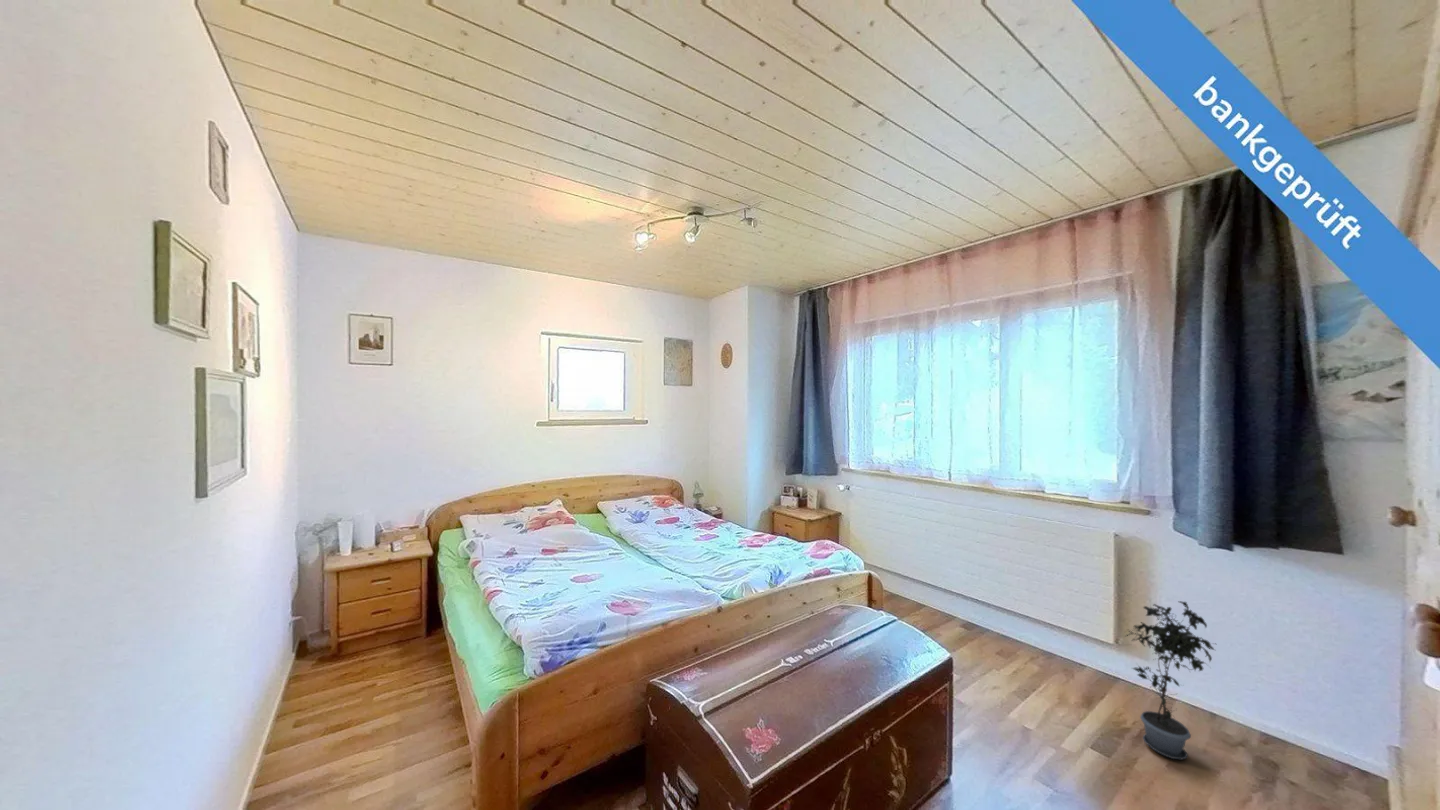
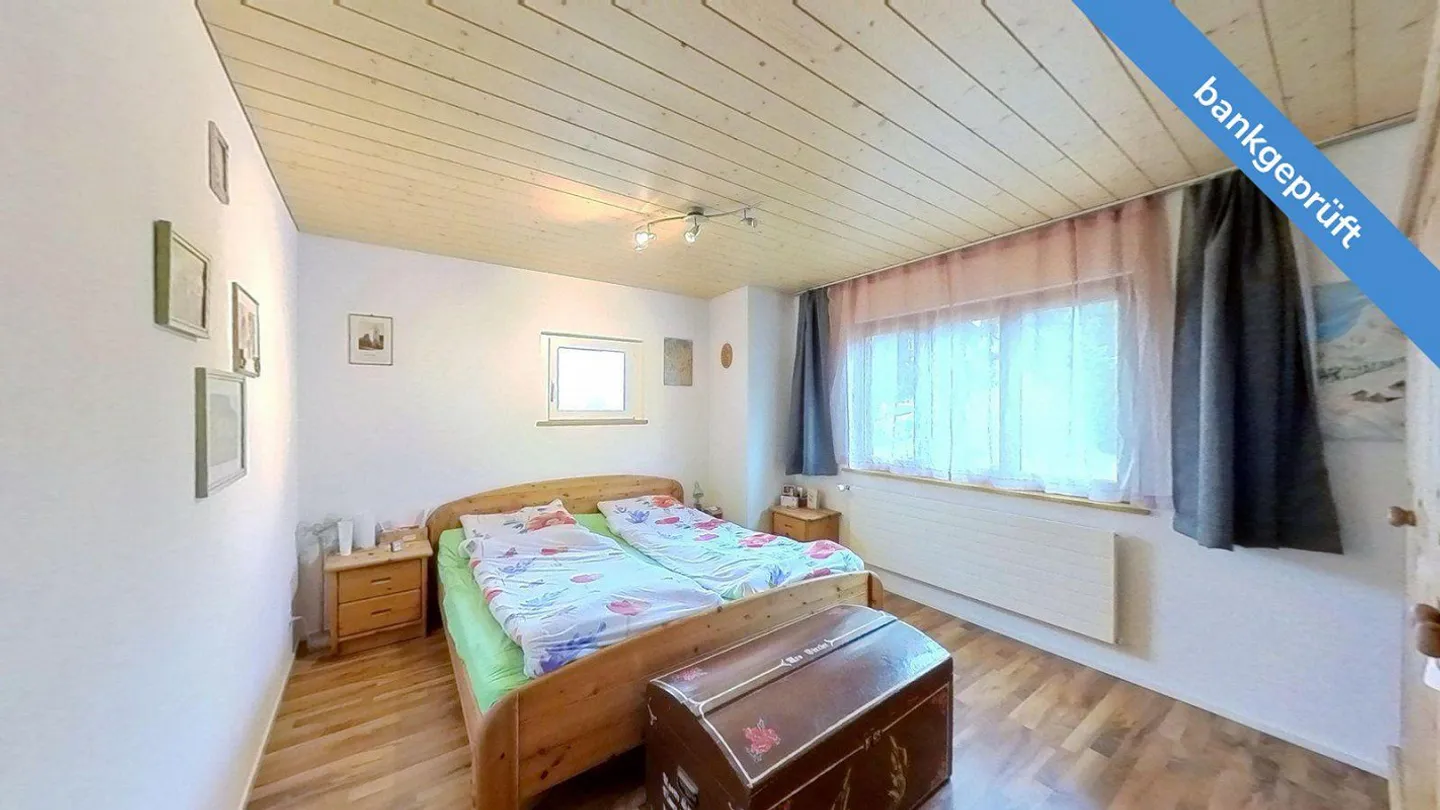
- potted plant (1168, 677)
